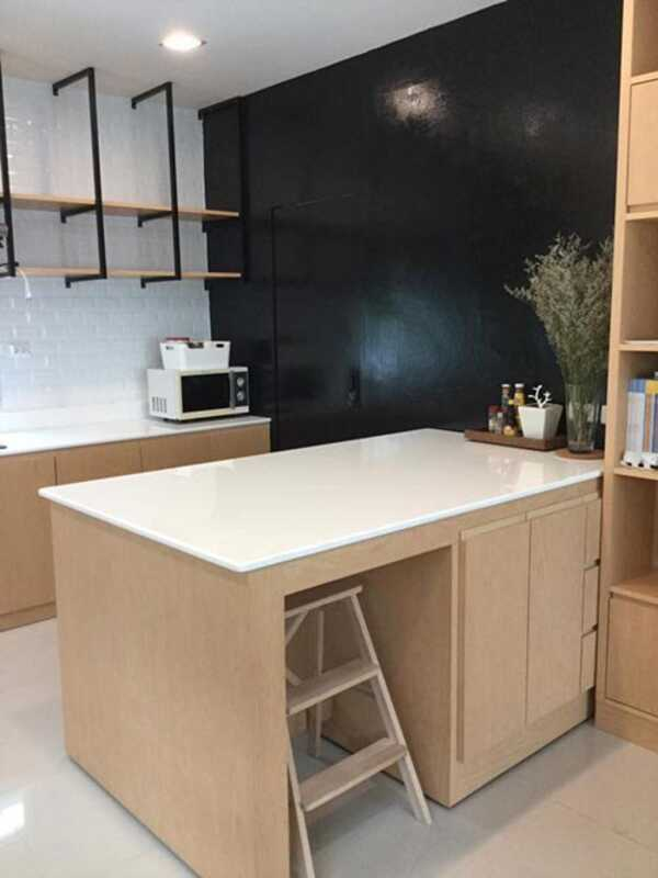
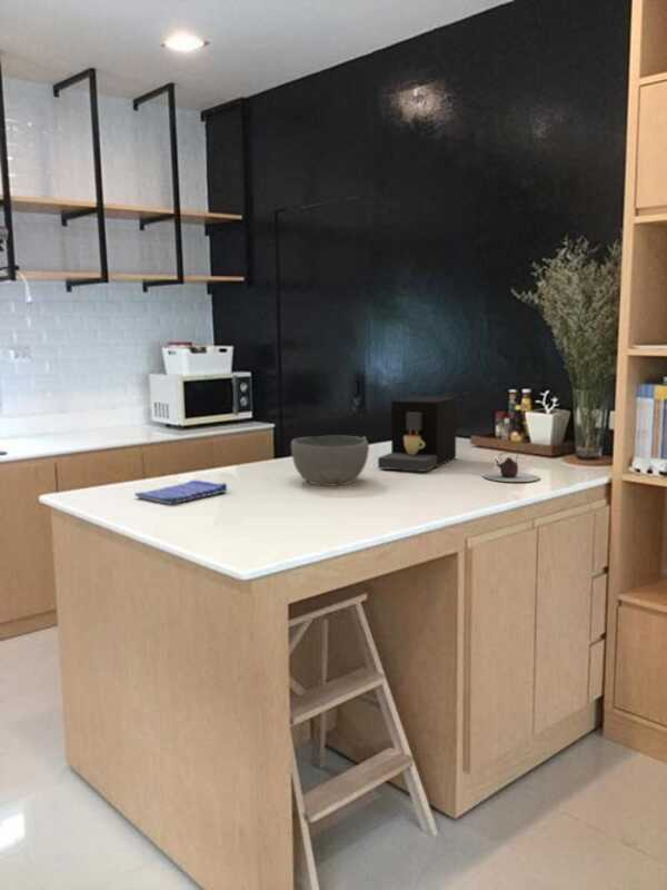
+ coffee maker (418, 432)
+ dish towel (182, 490)
+ teapot (510, 464)
+ bowl (330, 458)
